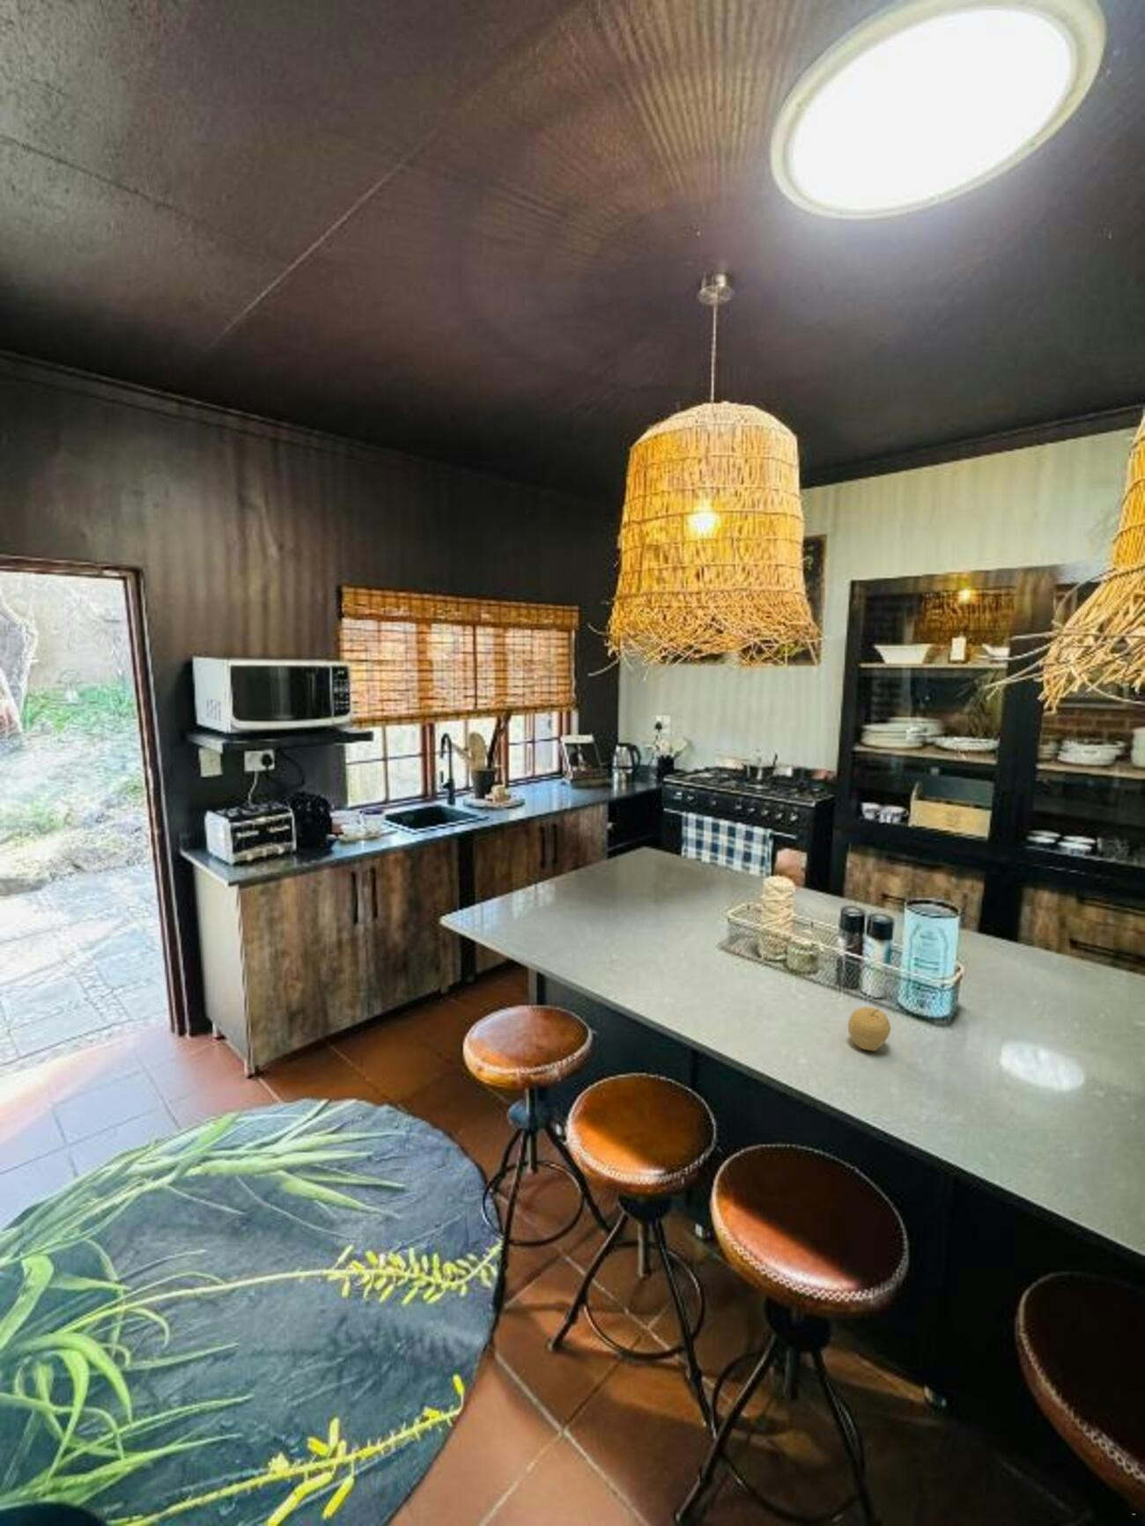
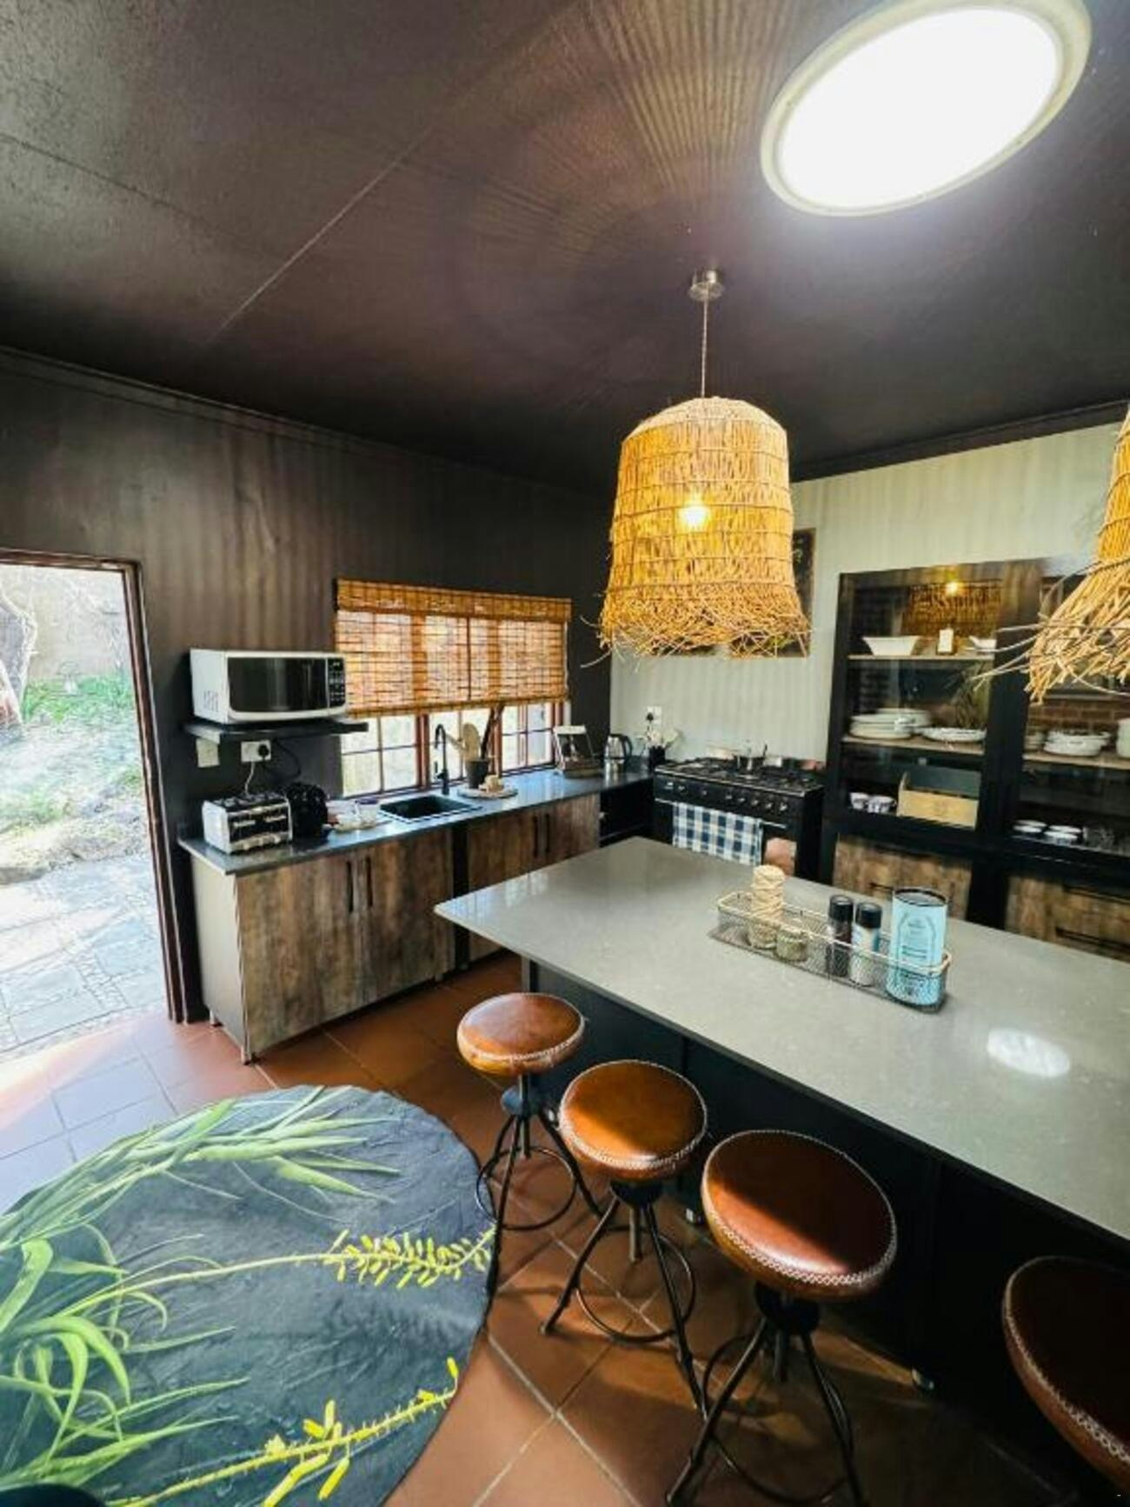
- fruit (870, 1025)
